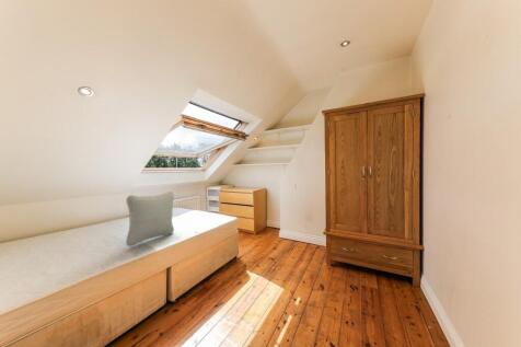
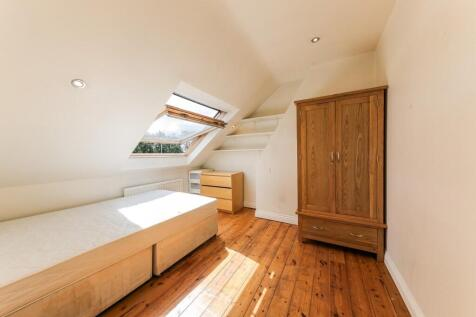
- pillow (152, 216)
